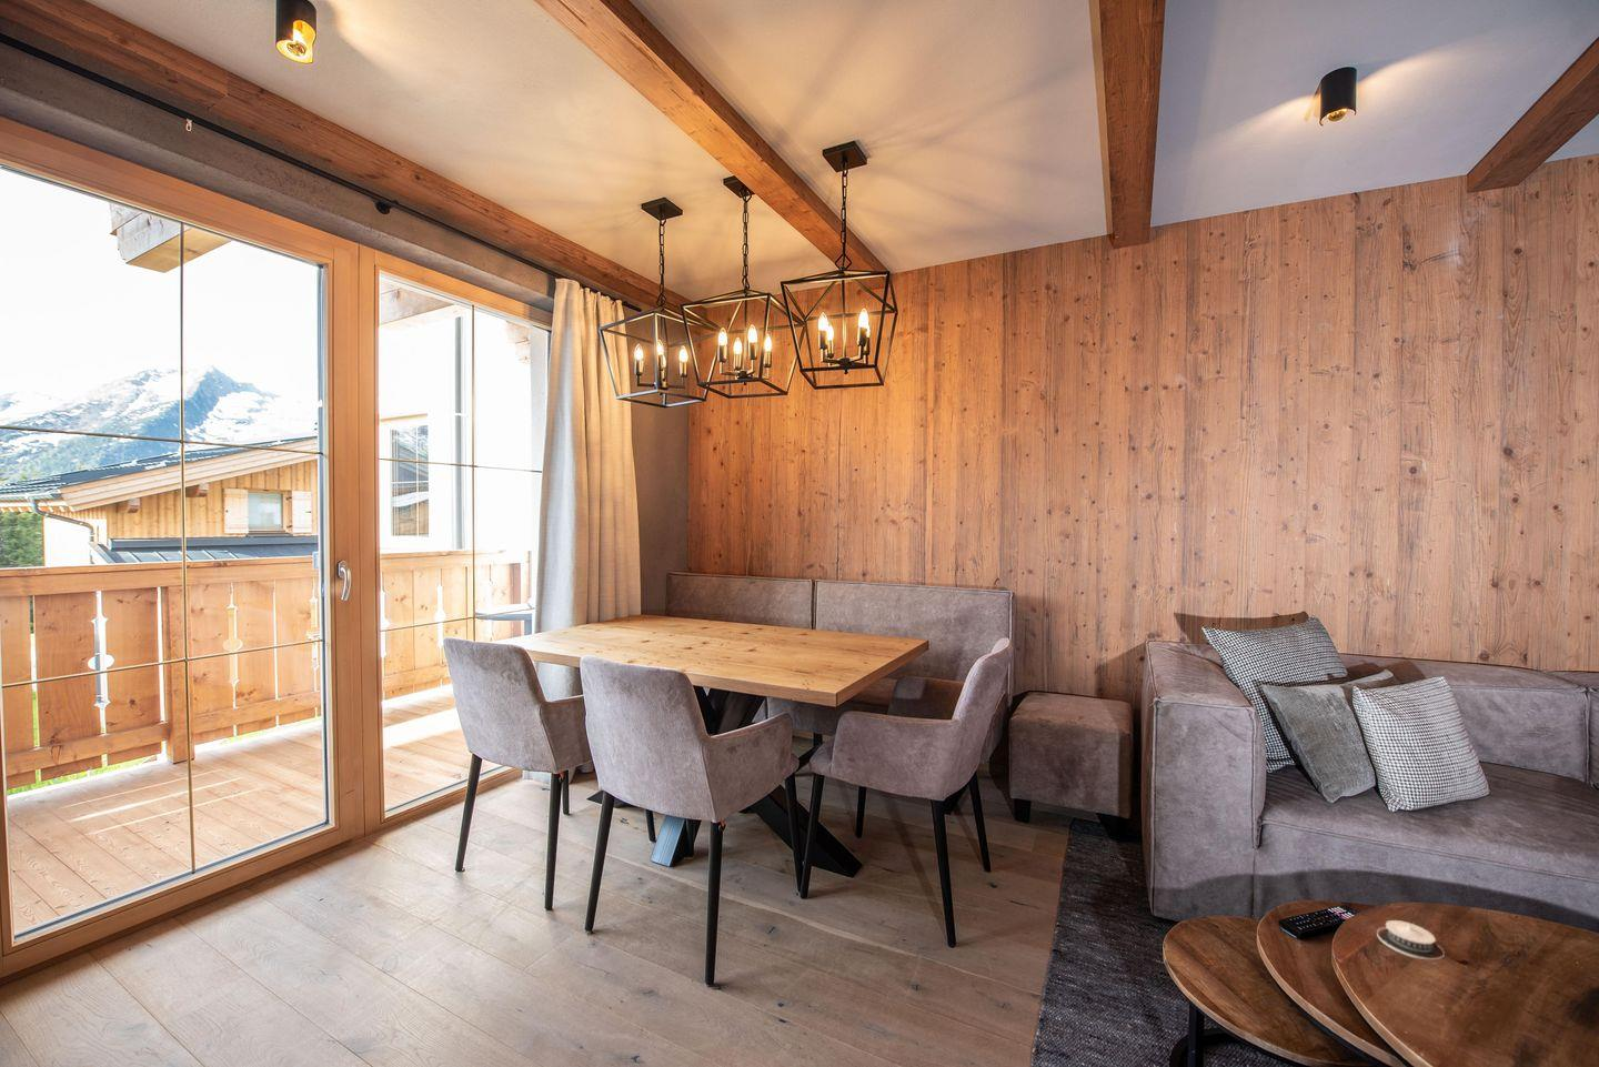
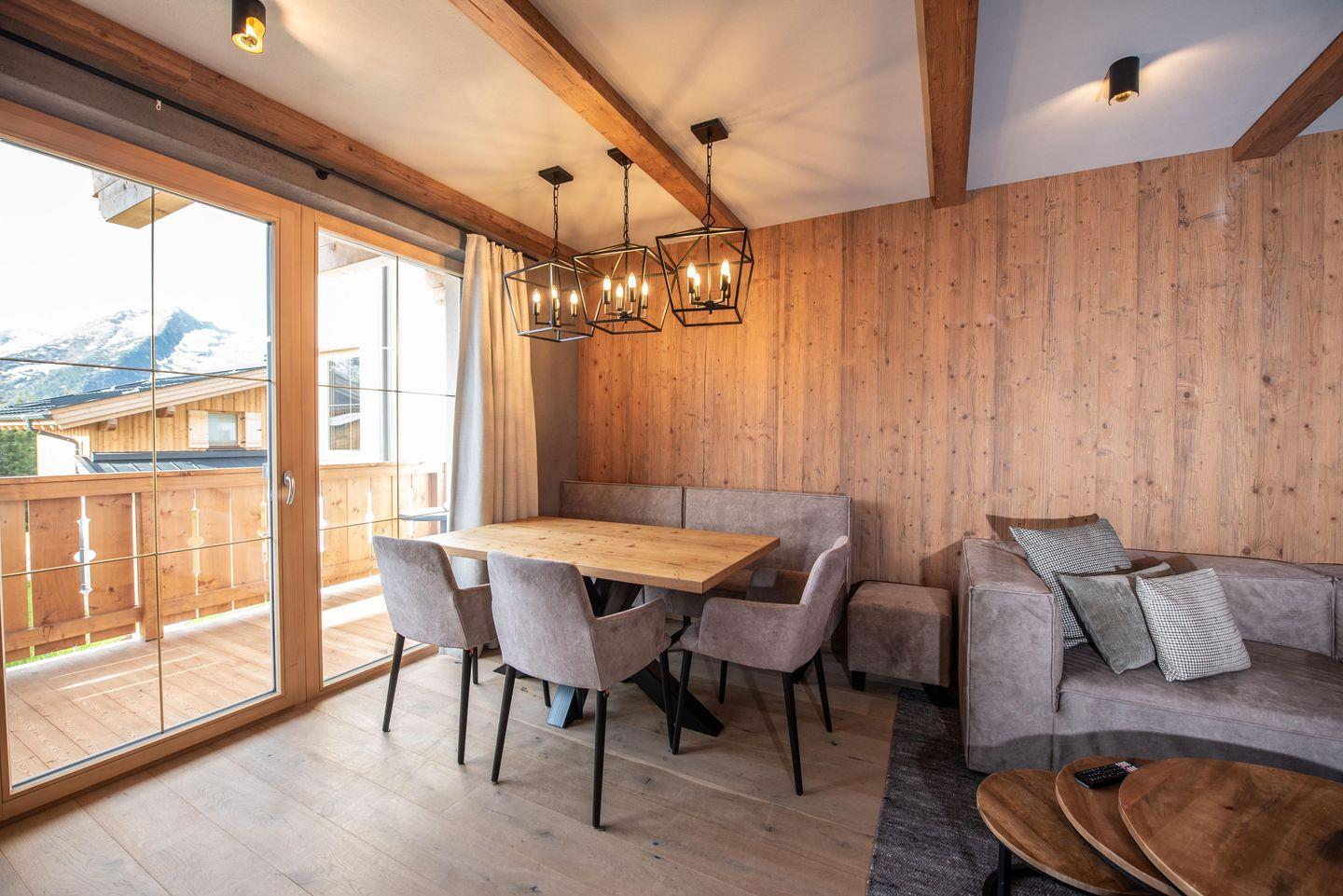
- architectural model (1410, 932)
